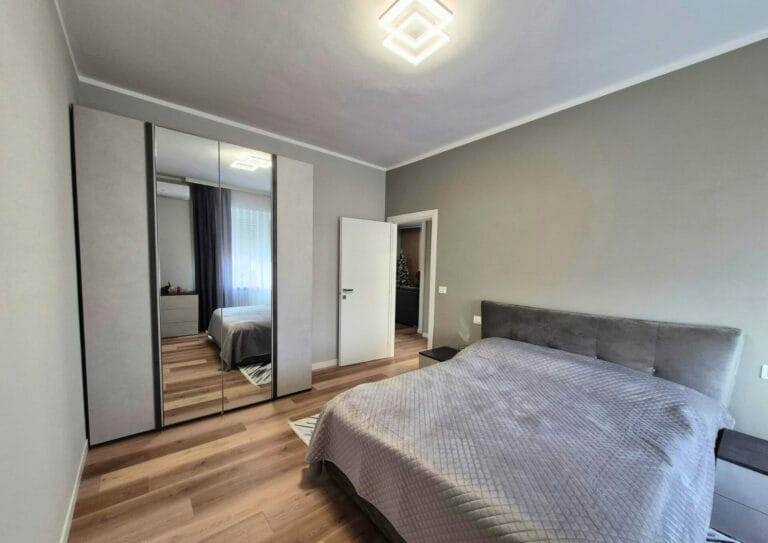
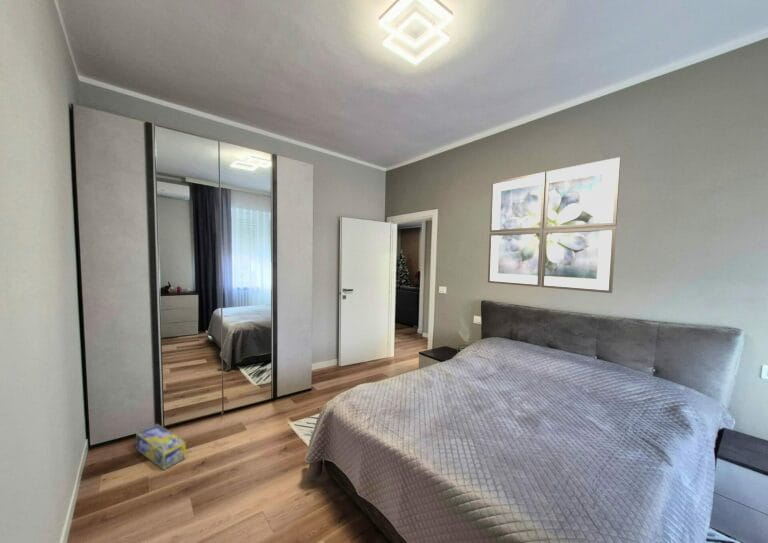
+ wall art (544, 231)
+ box (160, 445)
